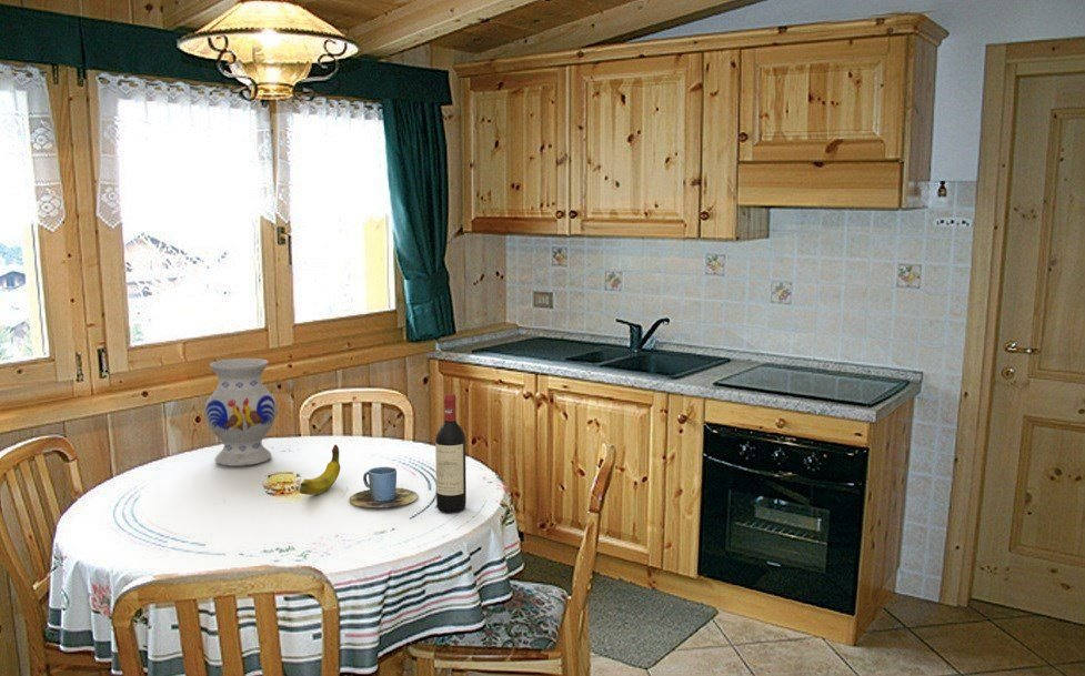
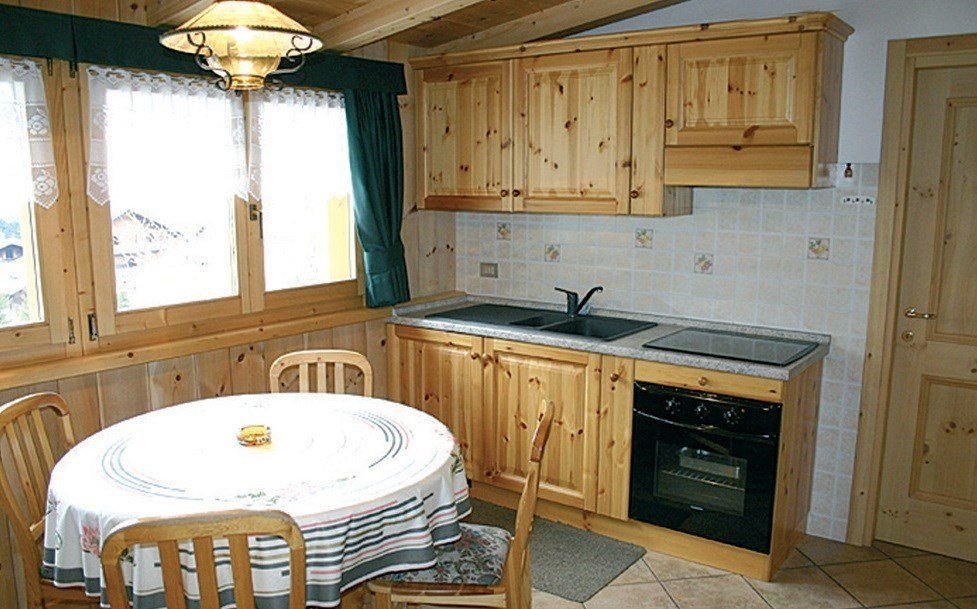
- wine bottle (450, 452)
- cup (383, 484)
- vase (241, 412)
- fruit (322, 474)
